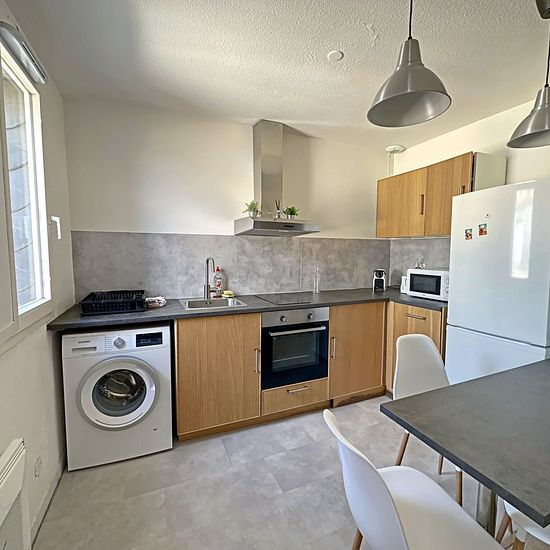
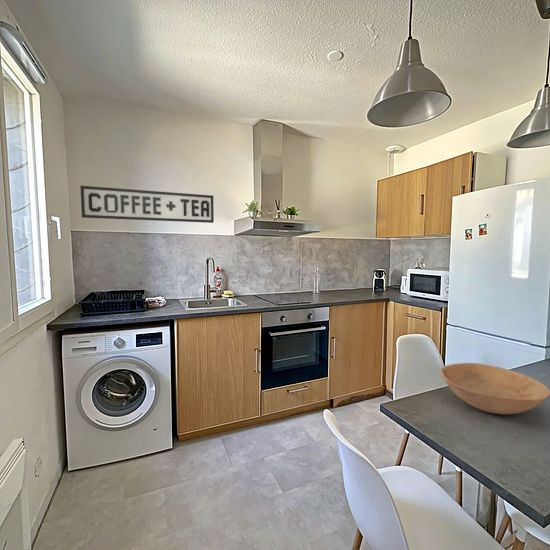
+ bowl (489, 392)
+ sign (152, 205)
